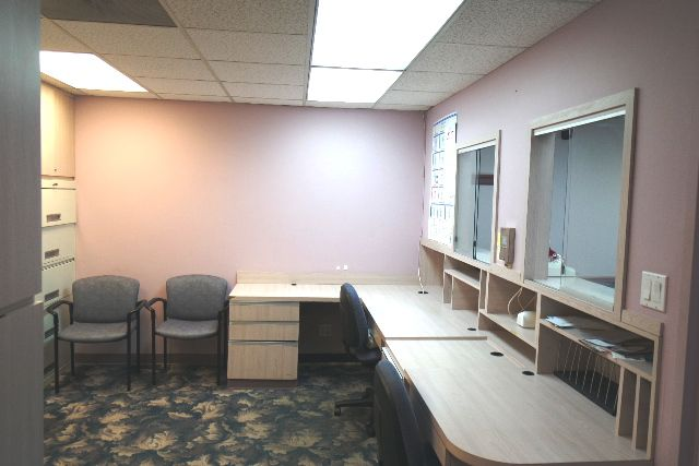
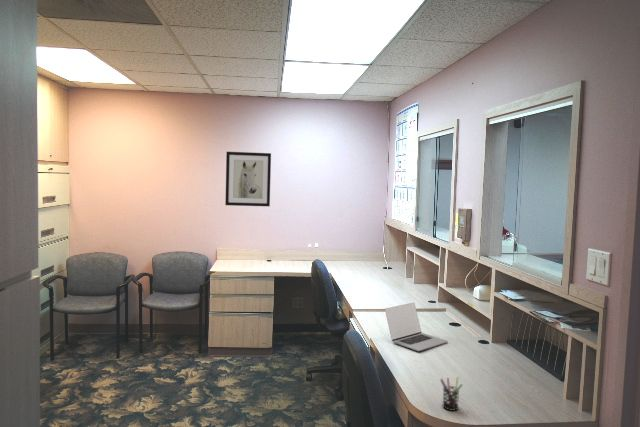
+ pen holder (452, 392)
+ wall art (248, 179)
+ laptop (416, 325)
